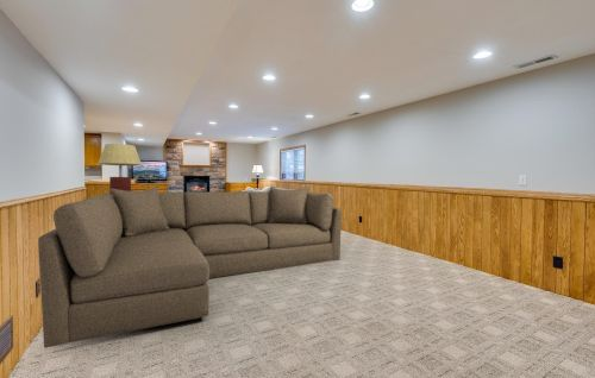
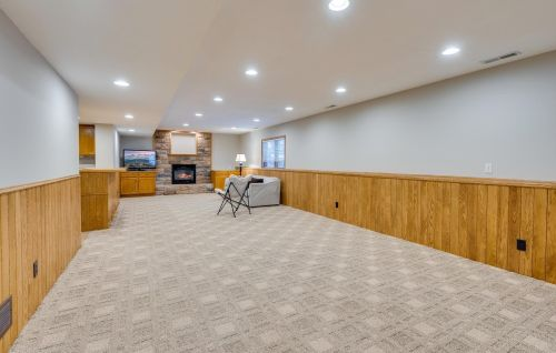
- sofa (232, 229)
- floor lamp (120, 189)
